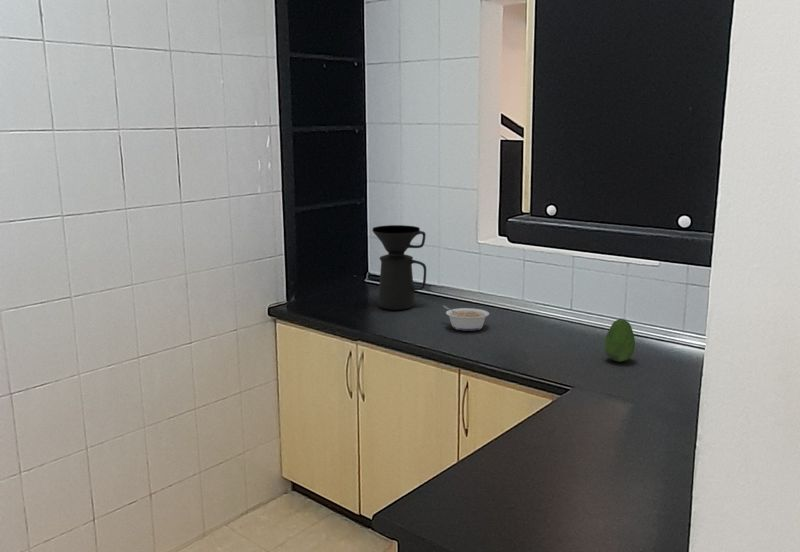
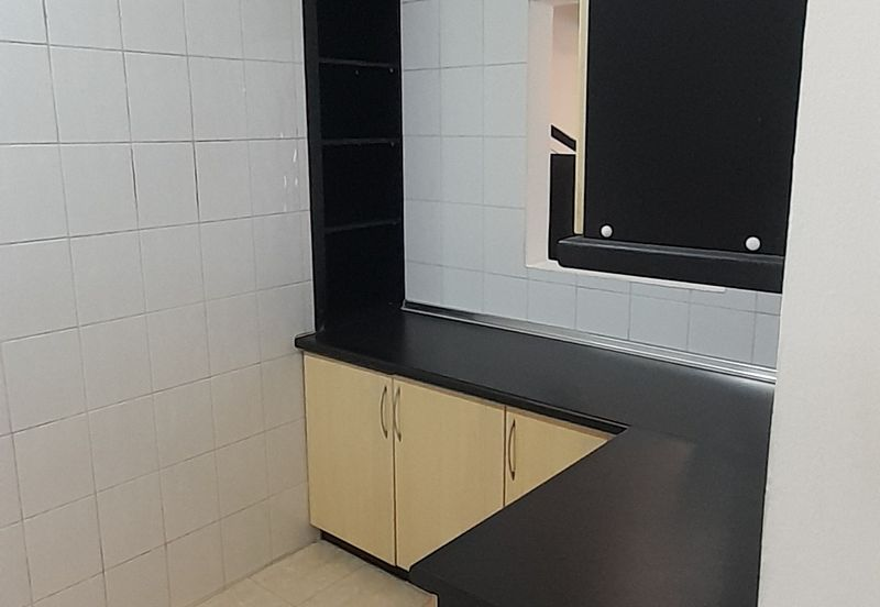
- fruit (619, 339)
- coffee maker (396, 267)
- legume (465, 318)
